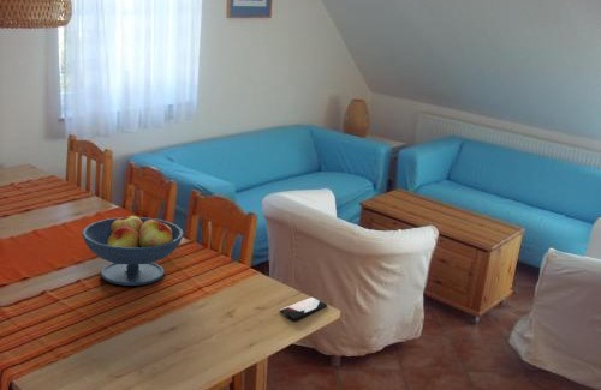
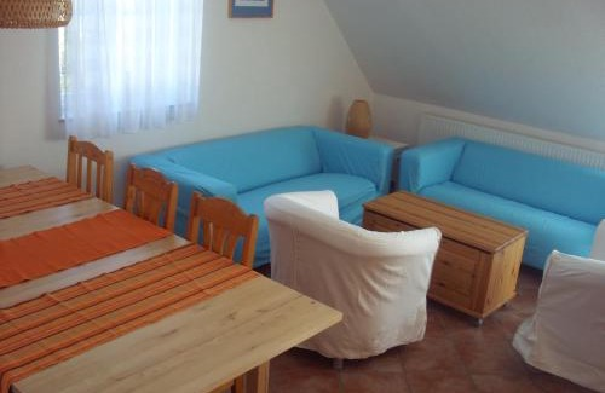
- fruit bowl (133, 245)
- smartphone (303, 307)
